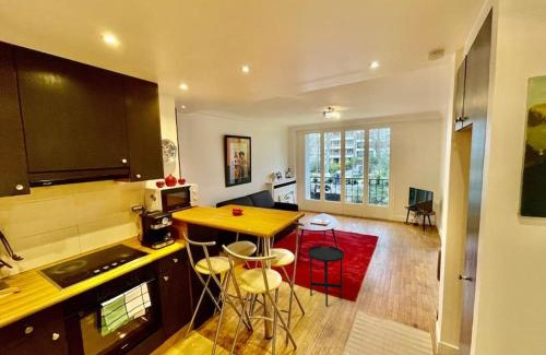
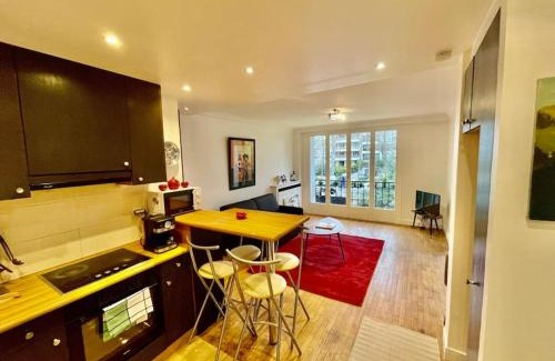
- side table (325, 274)
